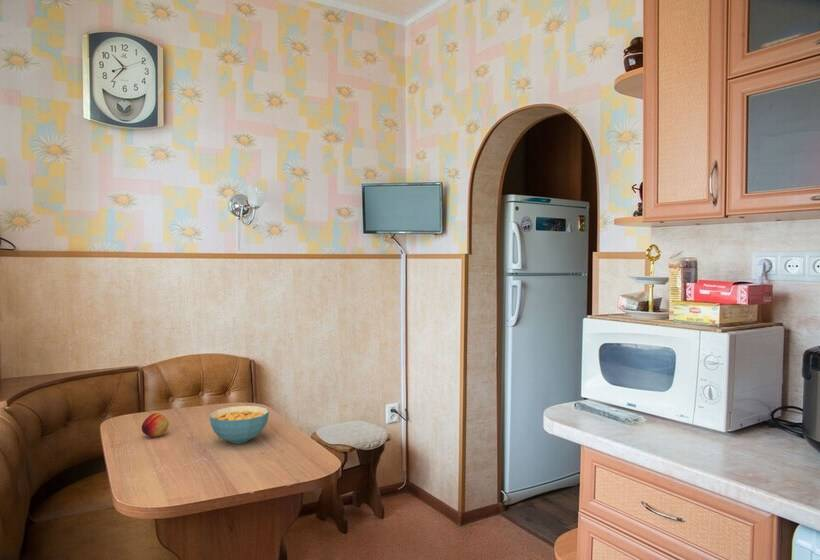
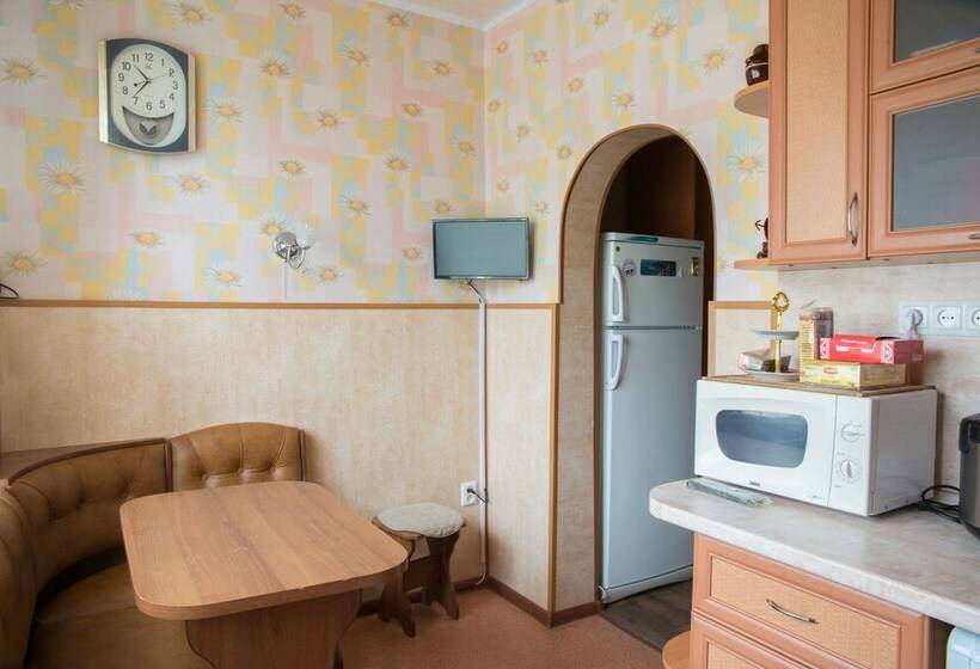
- fruit (155, 424)
- cereal bowl (239, 426)
